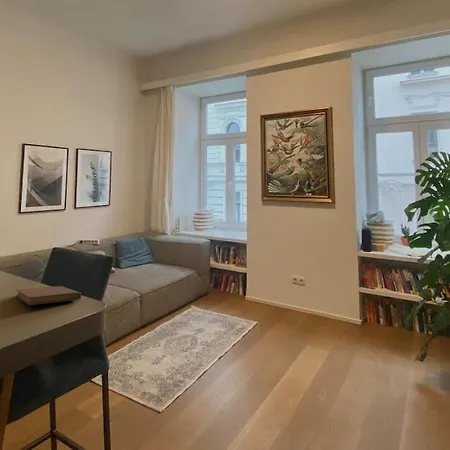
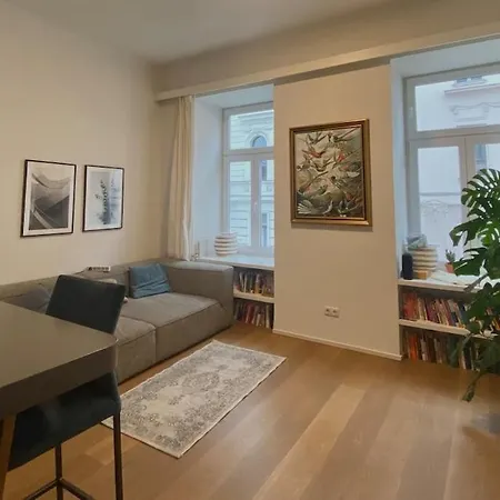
- notebook (47, 294)
